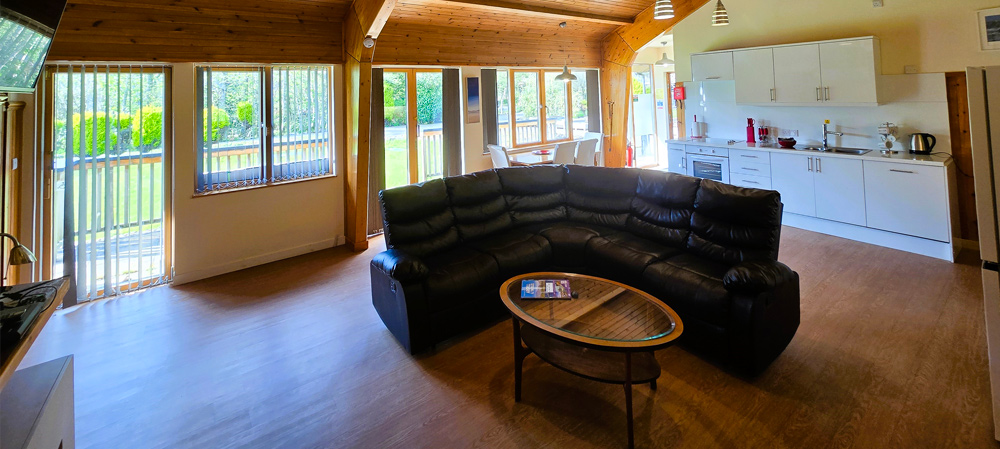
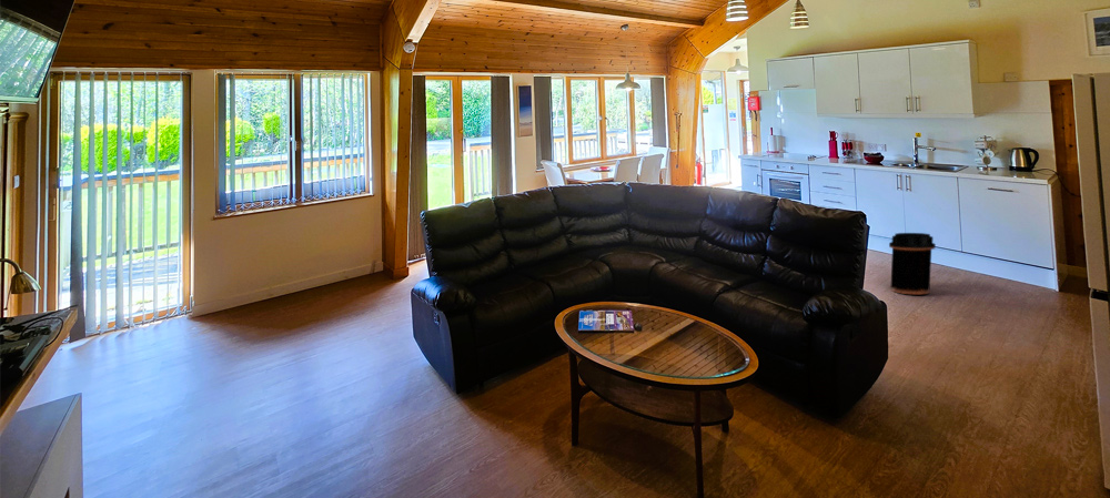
+ trash can (910, 262)
